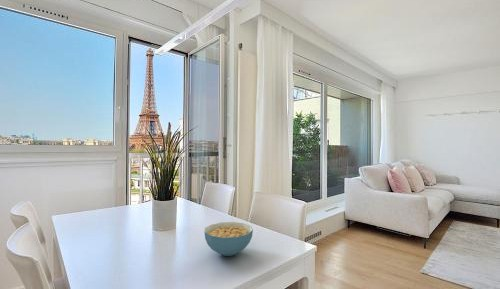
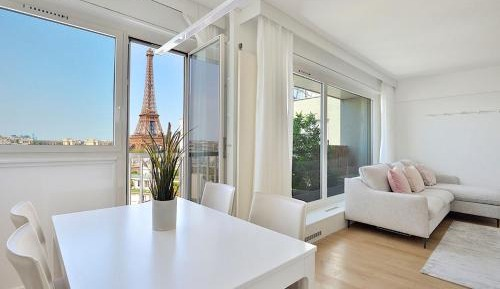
- cereal bowl (228, 241)
